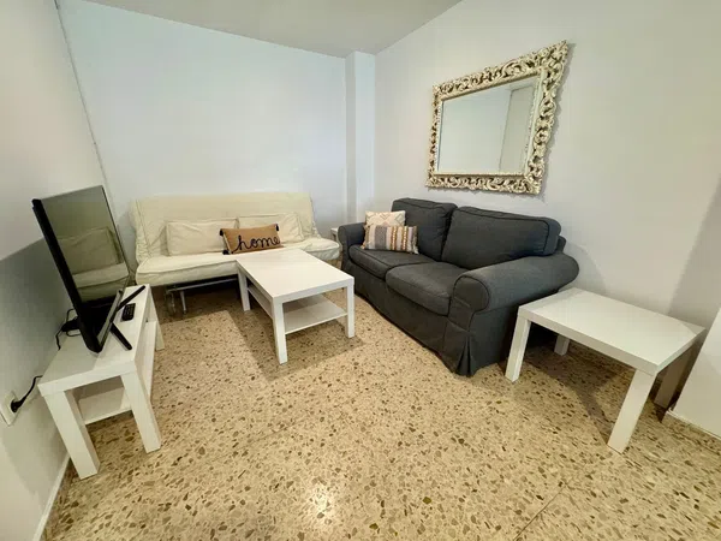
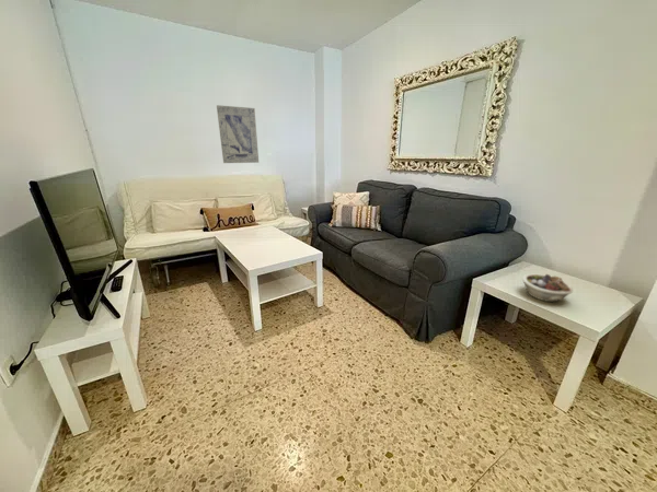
+ succulent planter (545, 286)
+ wall art (239, 136)
